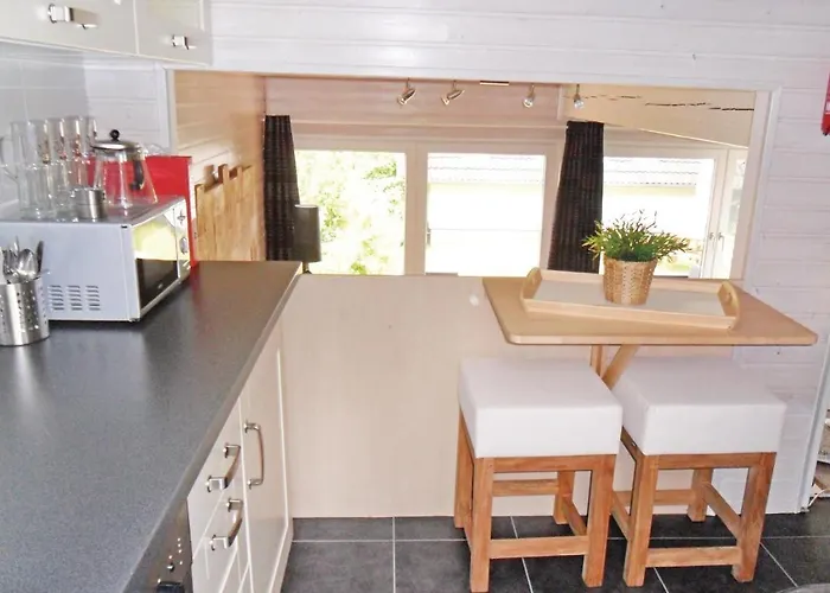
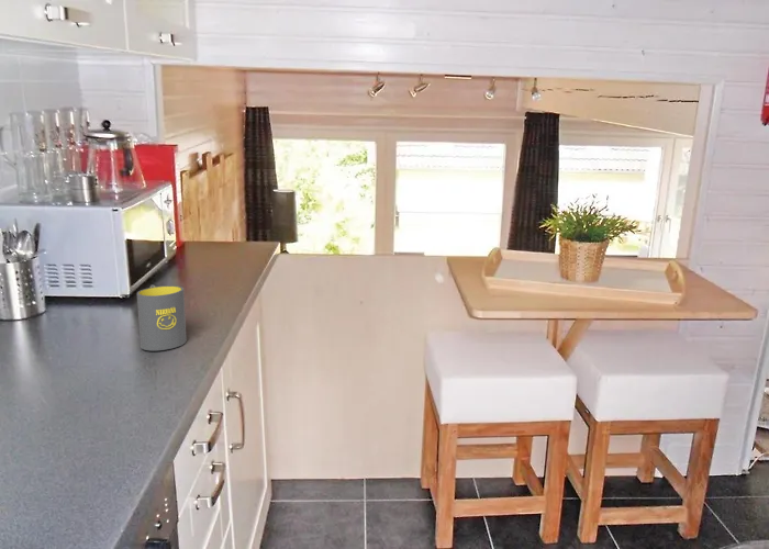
+ mug (159, 315)
